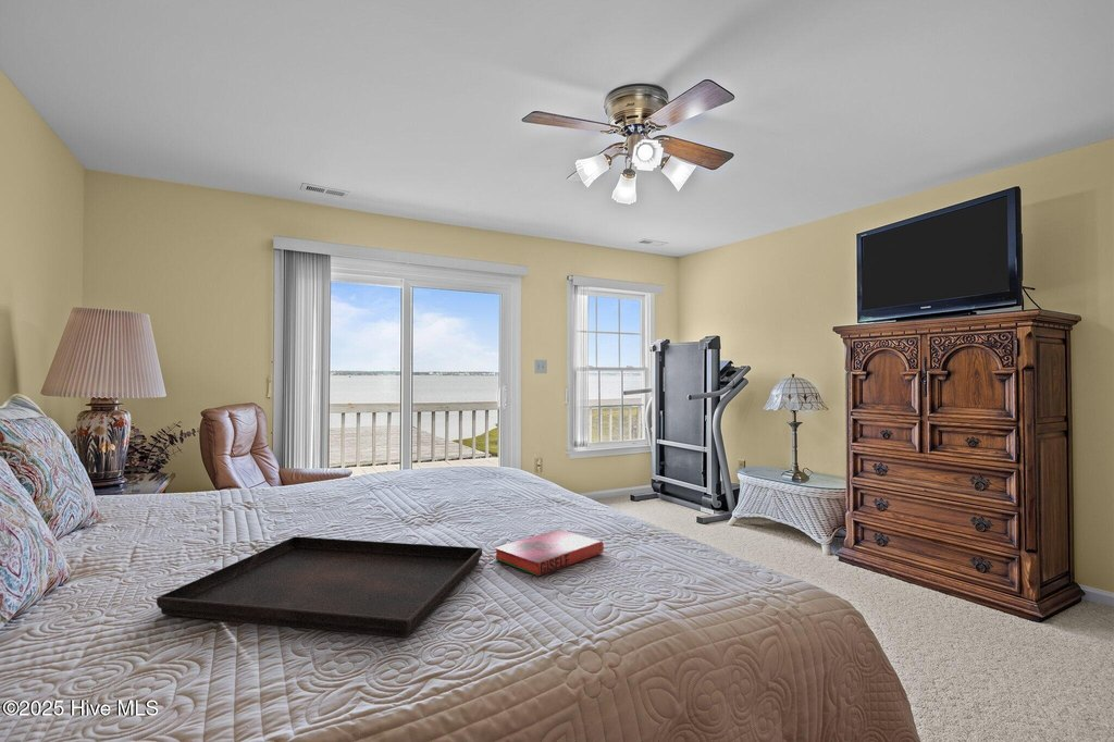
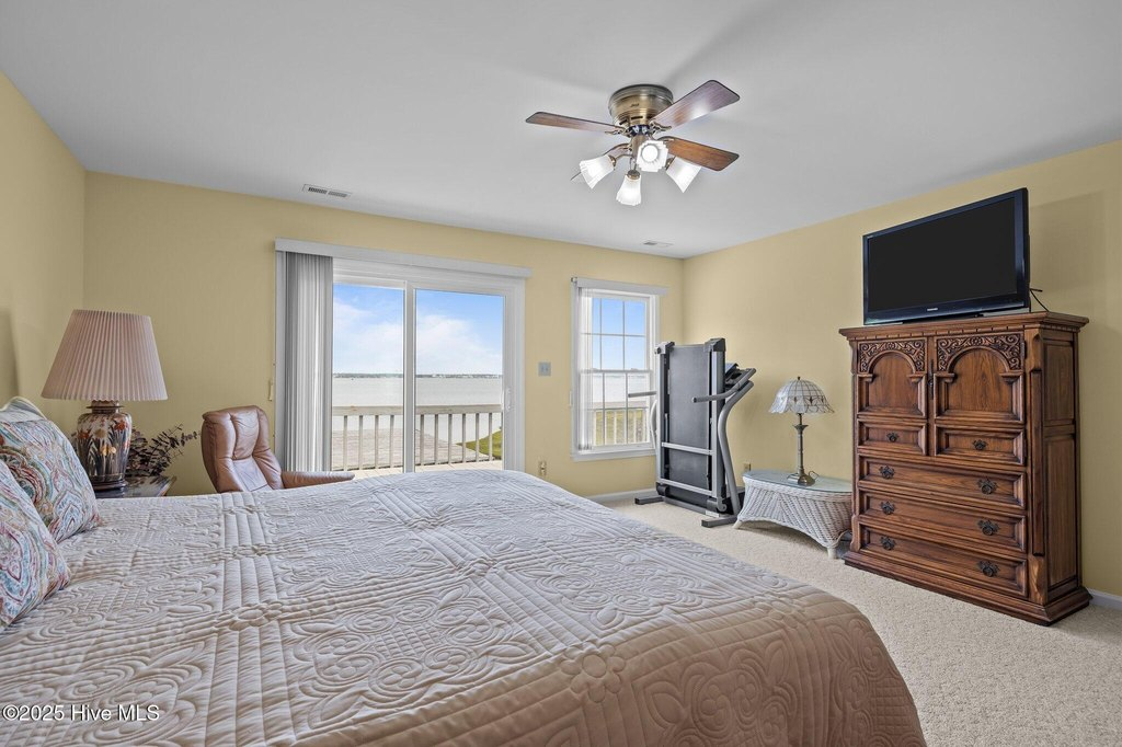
- hardback book (549, 549)
- serving tray (339, 577)
